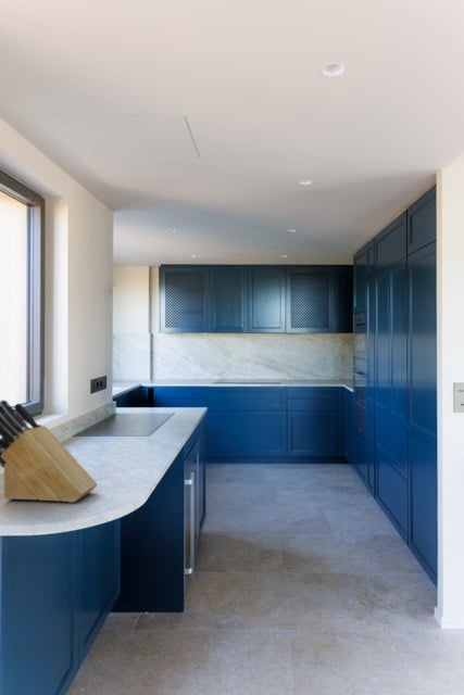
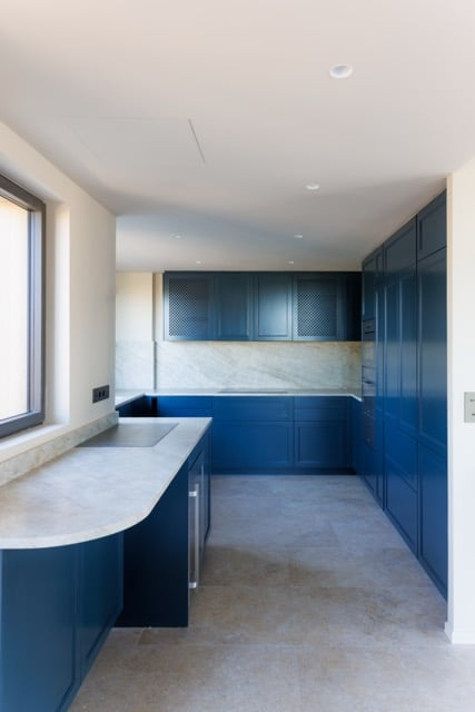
- knife block (38, 447)
